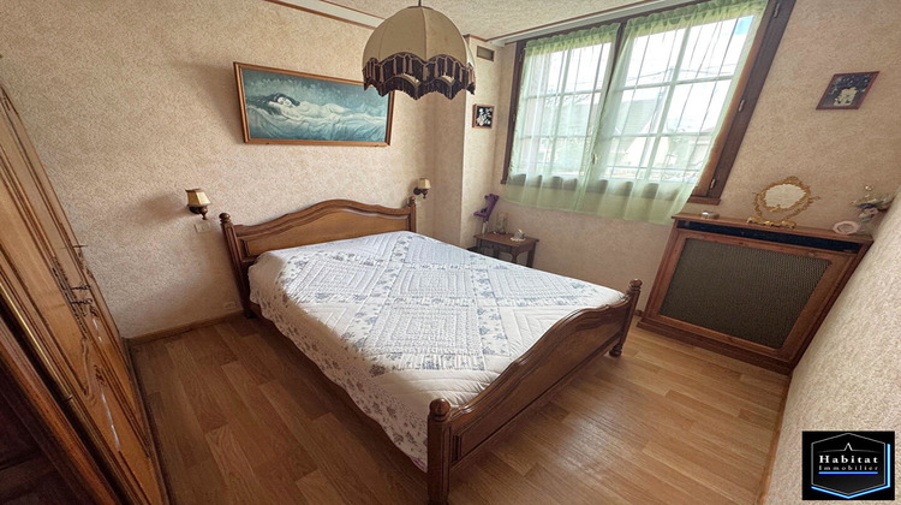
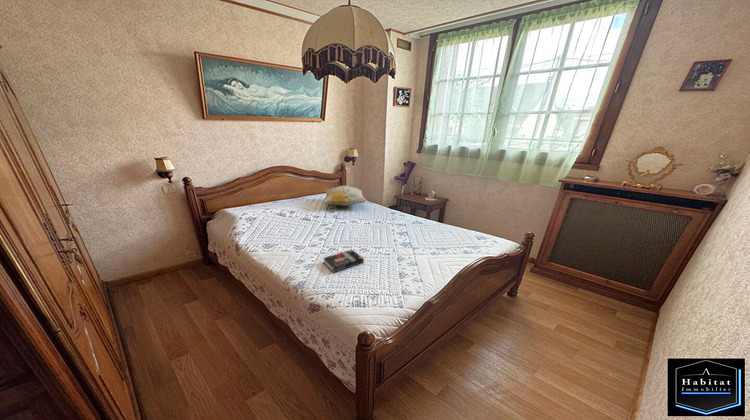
+ book (343, 260)
+ decorative pillow (344, 195)
